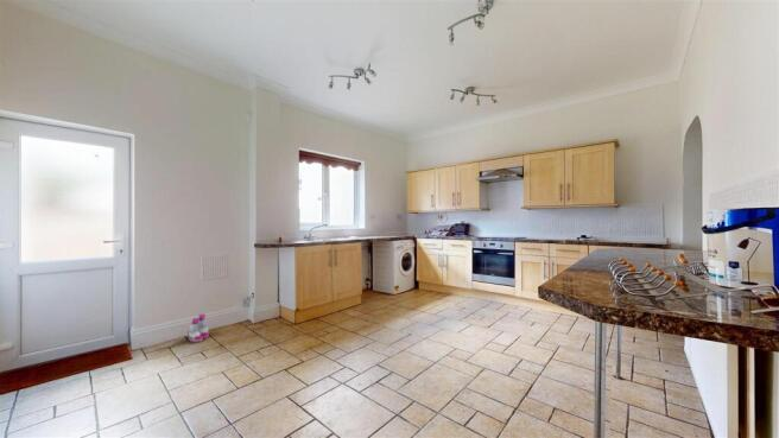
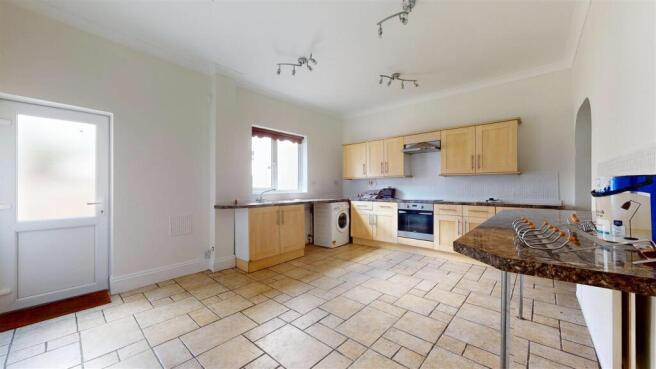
- boots (198, 326)
